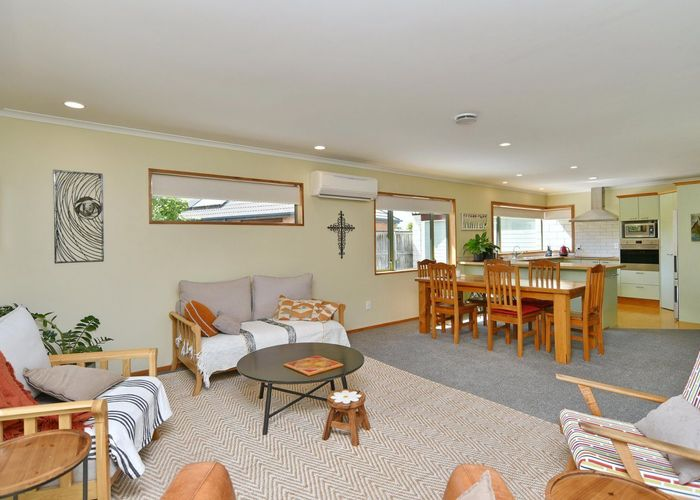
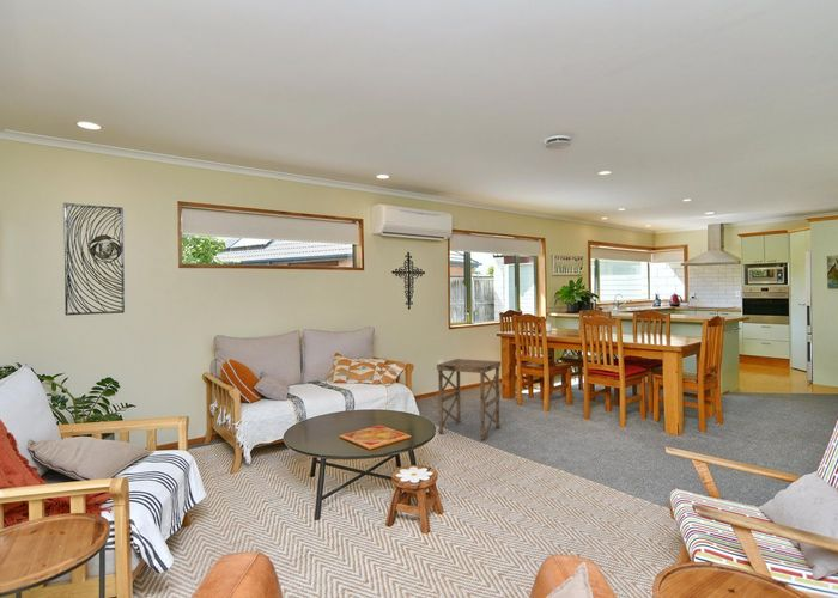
+ side table (459, 396)
